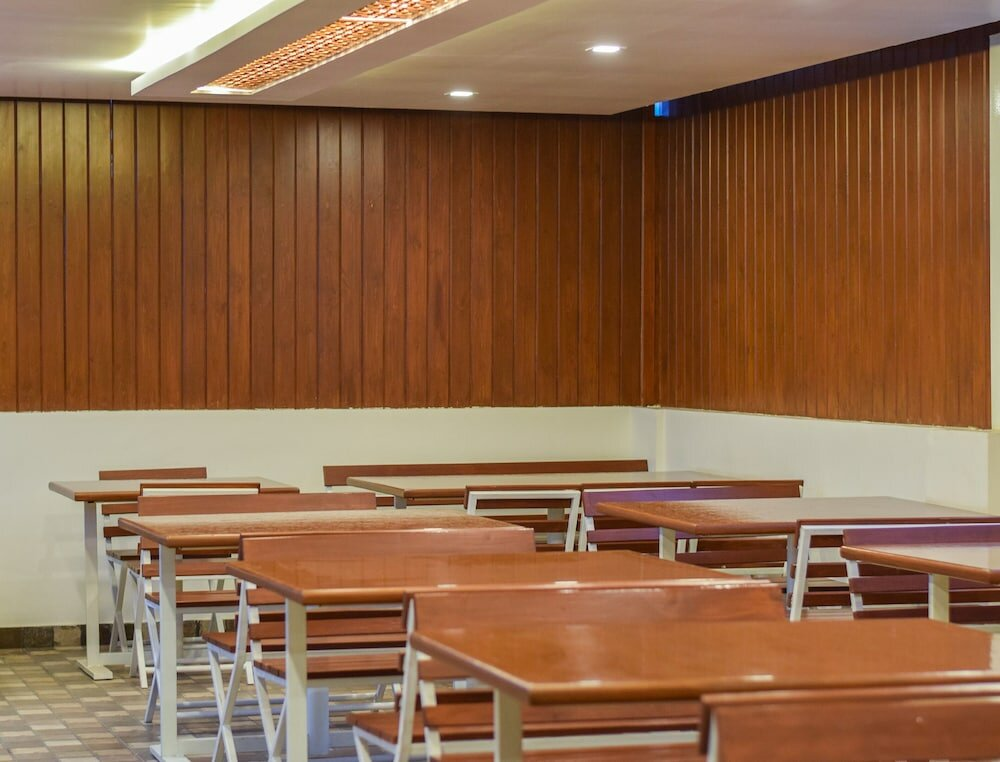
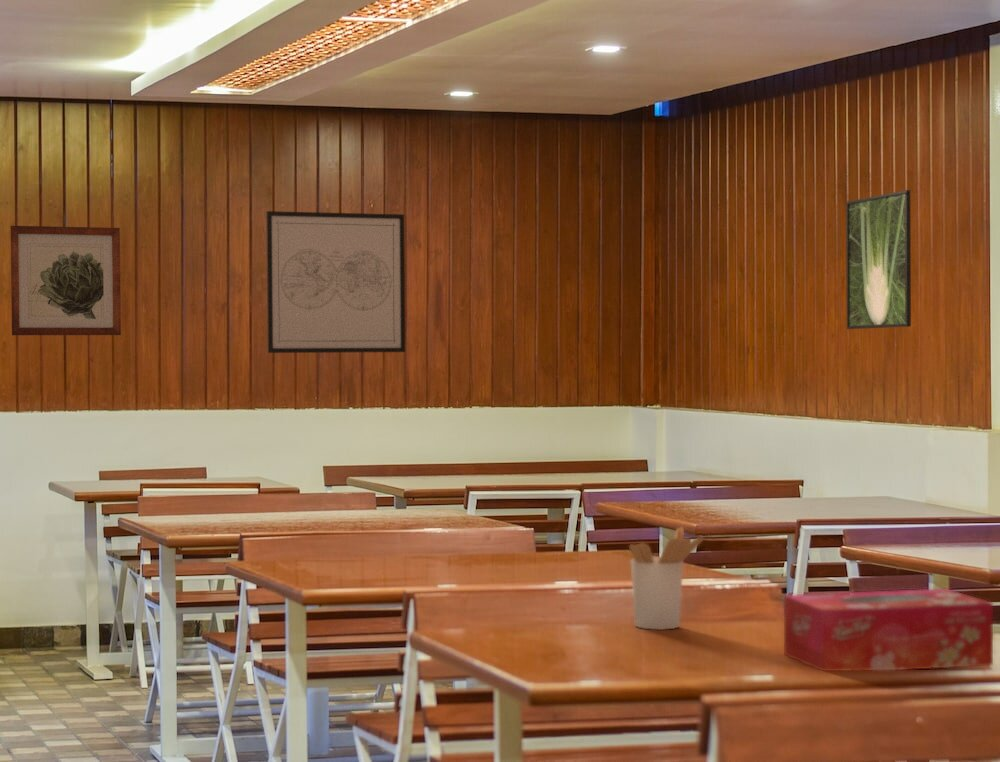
+ wall art (66, 281)
+ tissue box (886, 629)
+ utensil holder (666, 578)
+ wall art (336, 282)
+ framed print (877, 262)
